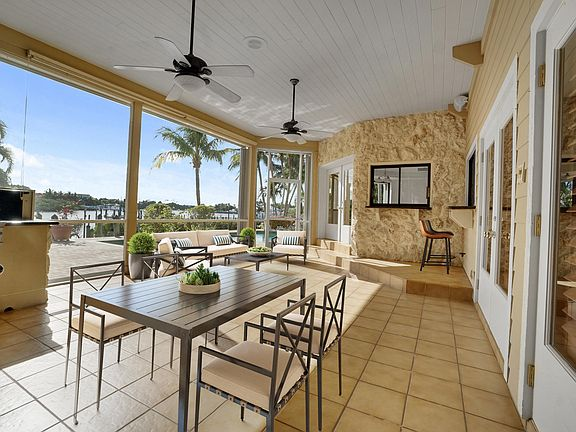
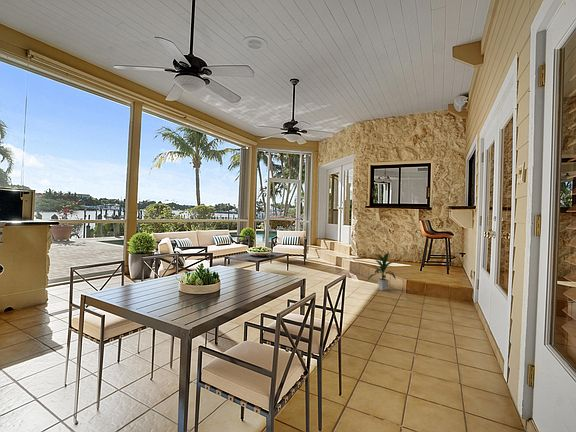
+ indoor plant (382, 270)
